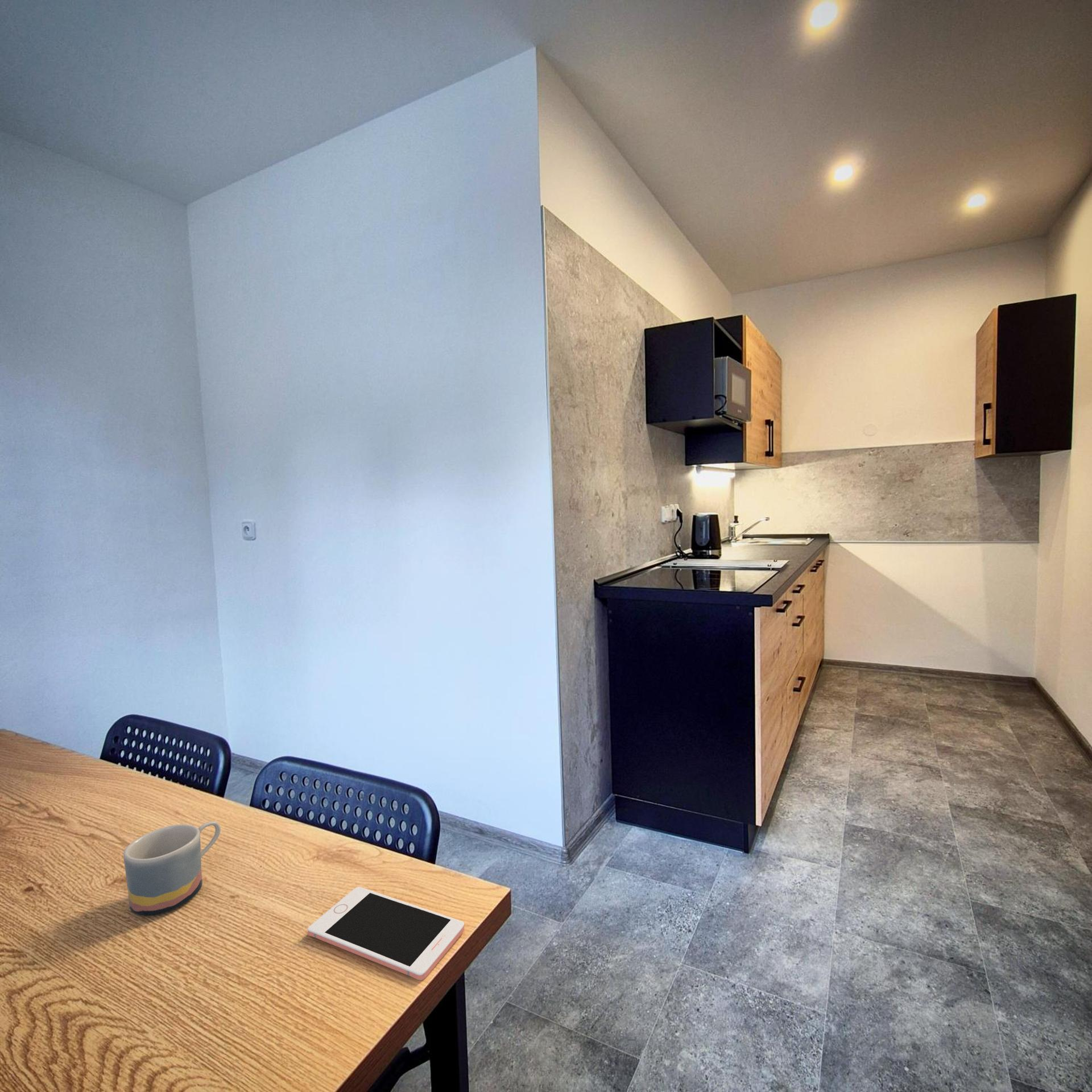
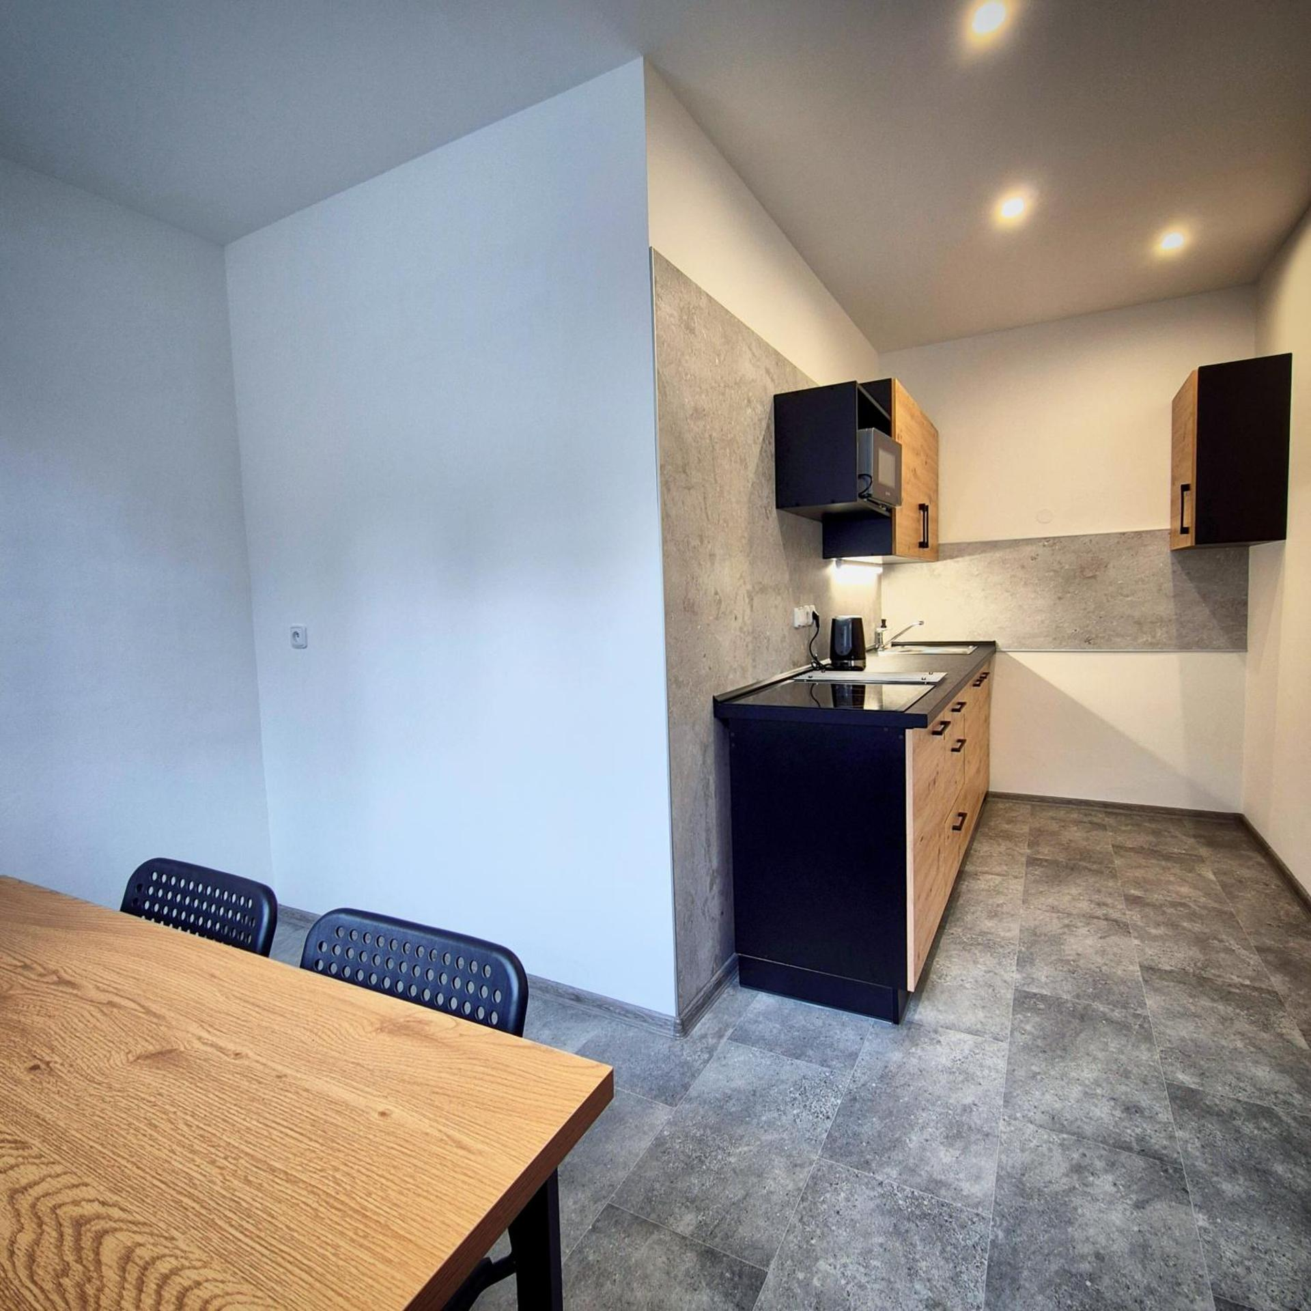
- cell phone (386, 929)
- mug (177, 863)
